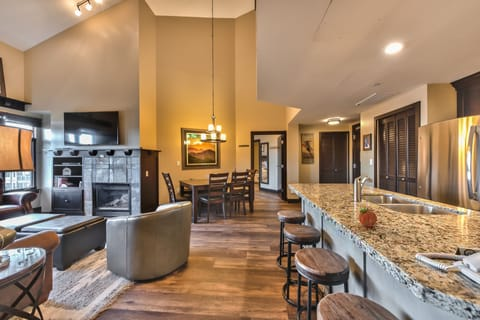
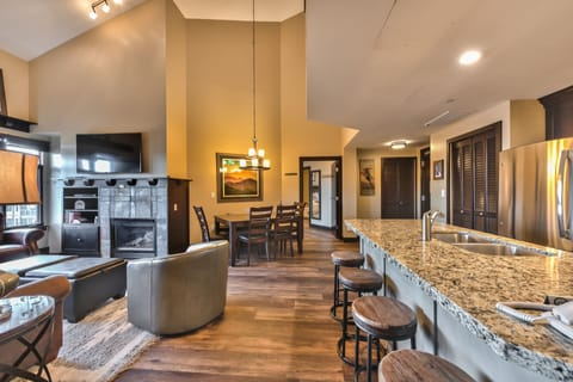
- fruit (367, 216)
